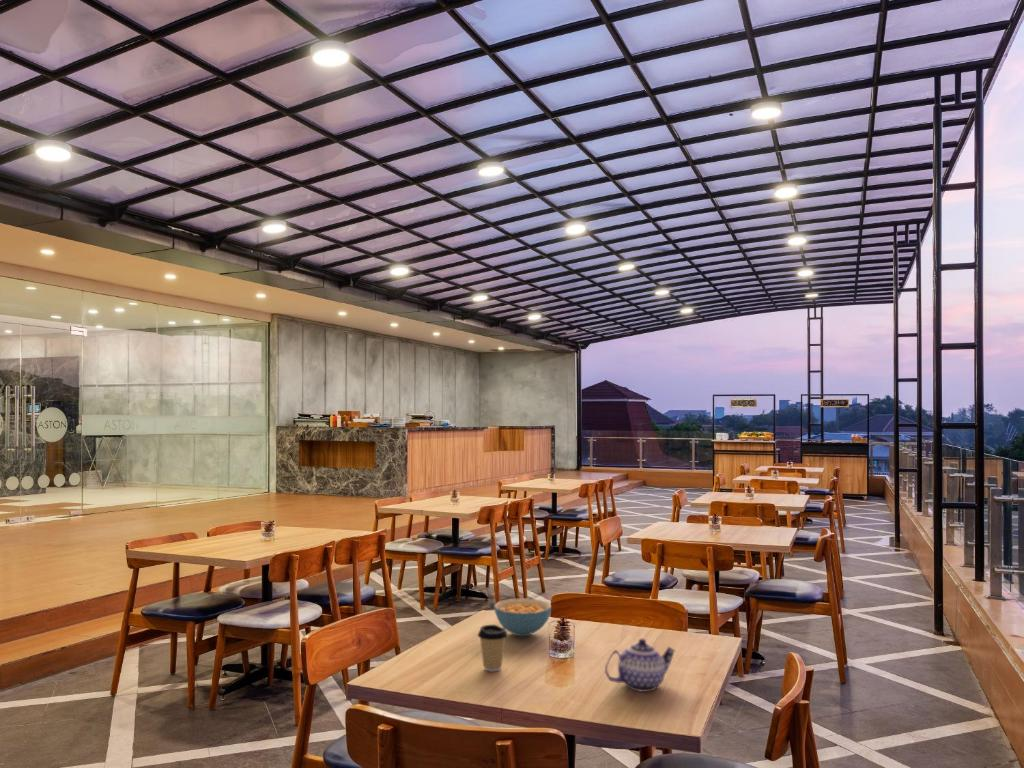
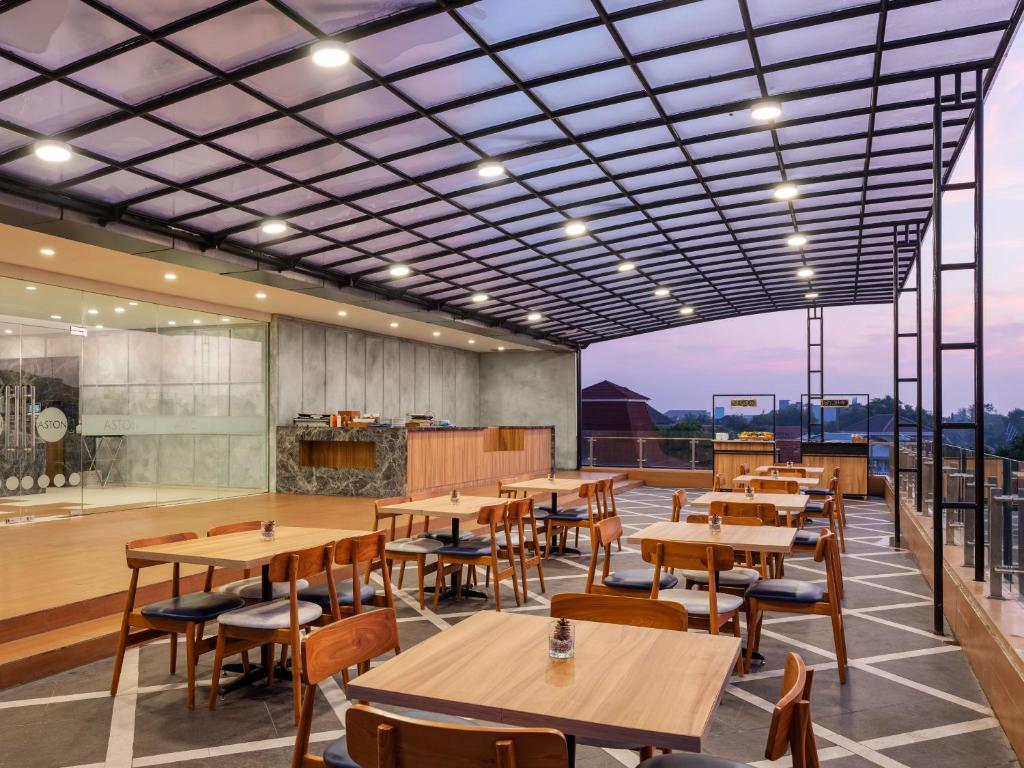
- cereal bowl (522, 619)
- teapot (640, 662)
- coffee cup (492, 648)
